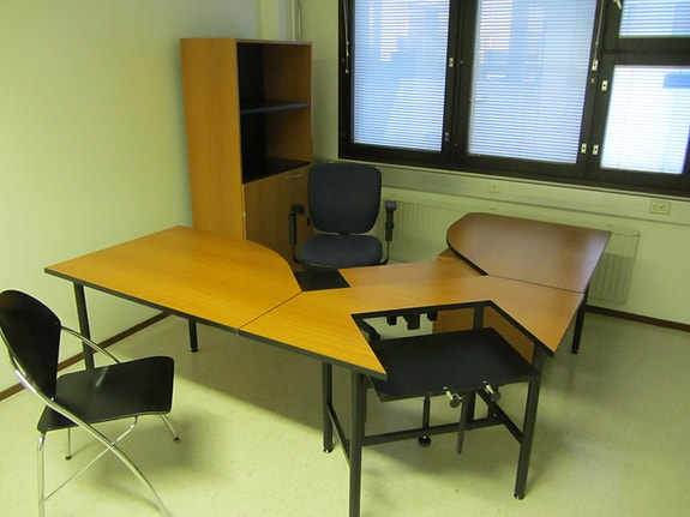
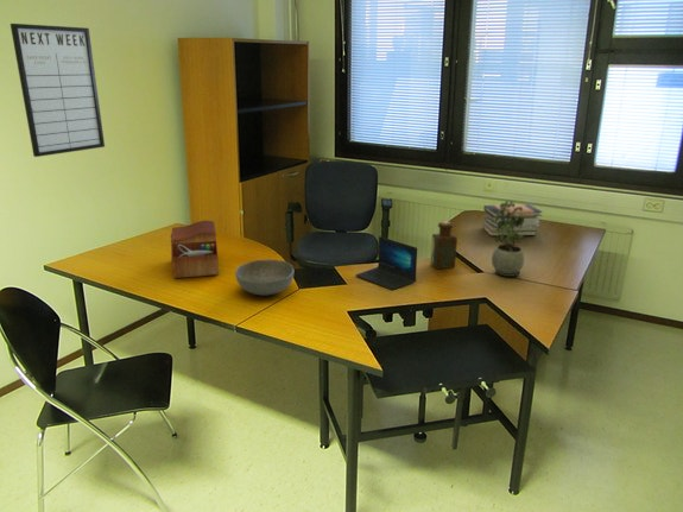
+ bottle (443, 244)
+ book stack (510, 219)
+ sewing box (194, 248)
+ potted plant (510, 239)
+ laptop (385, 261)
+ writing board (62, 90)
+ bowl (265, 279)
